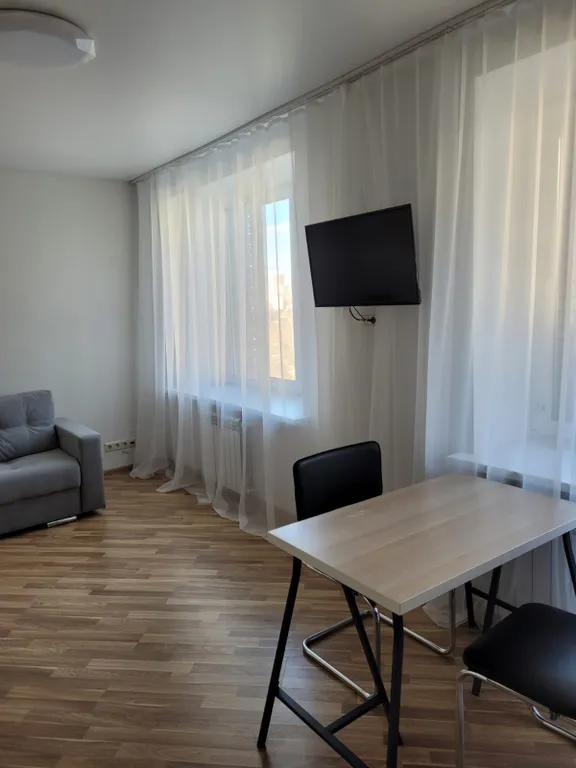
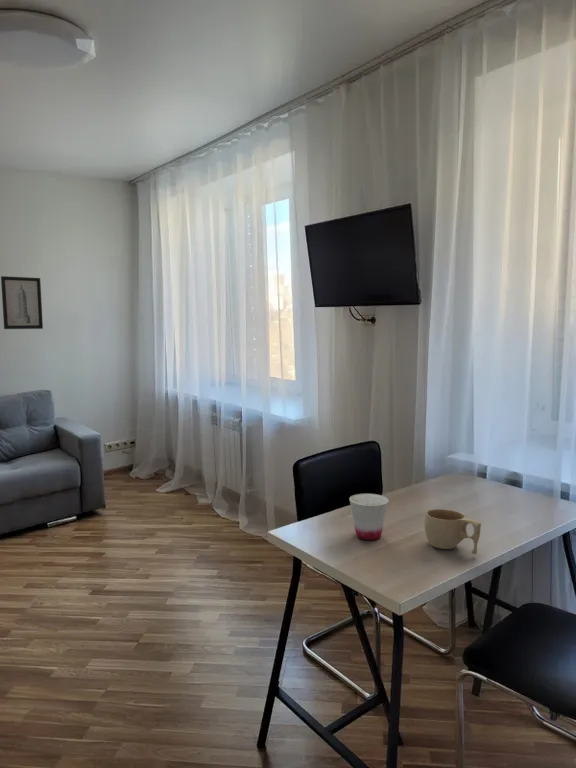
+ cup (451, 532)
+ wall art (22, 303)
+ cup (368, 517)
